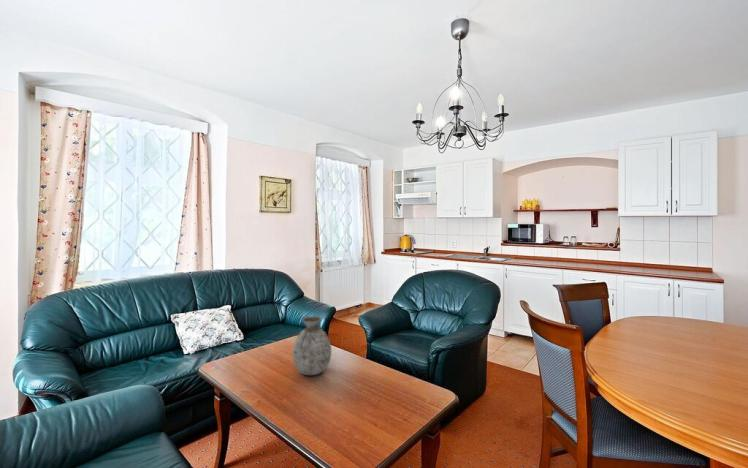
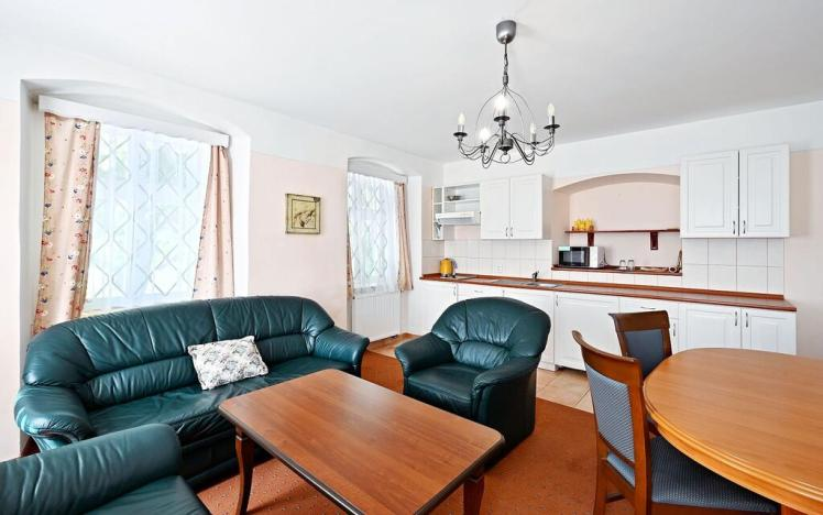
- vase (312, 345)
